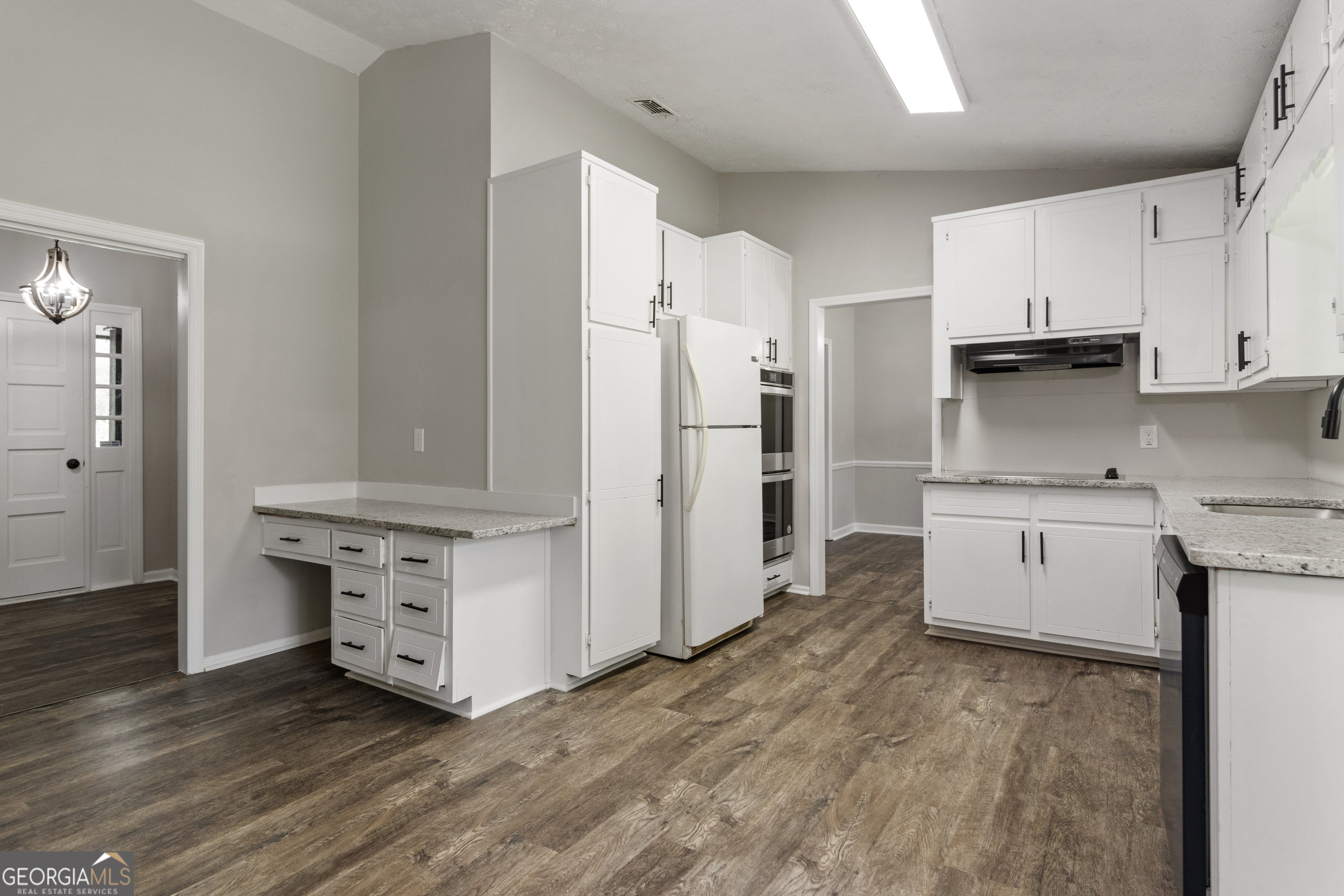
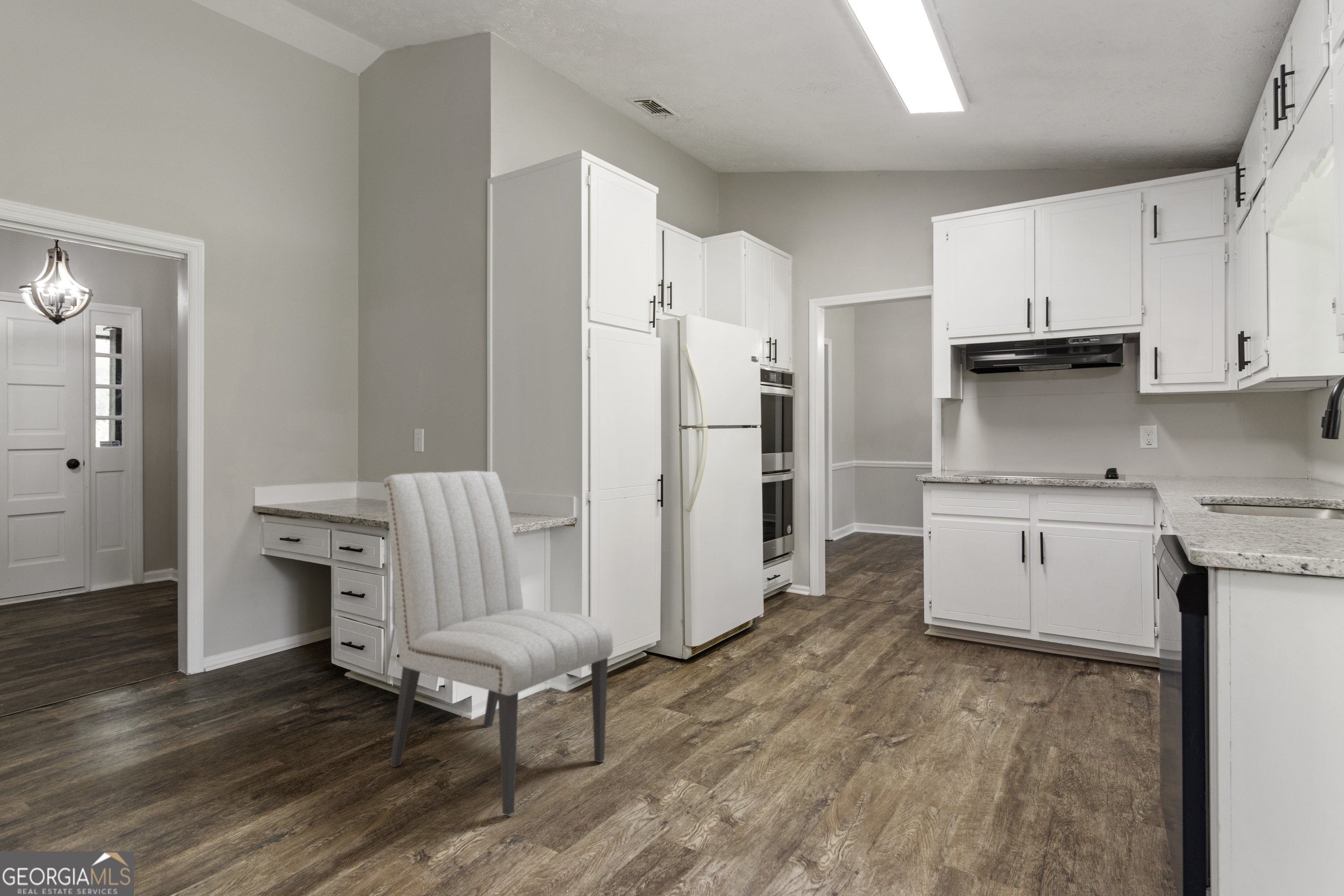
+ chair (499, 619)
